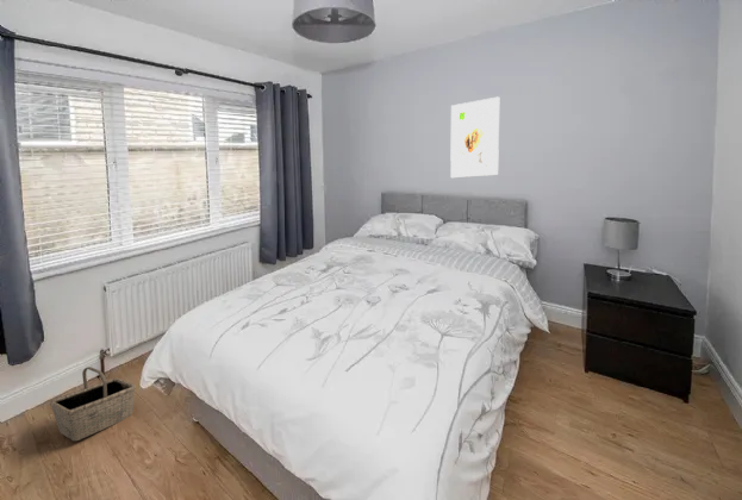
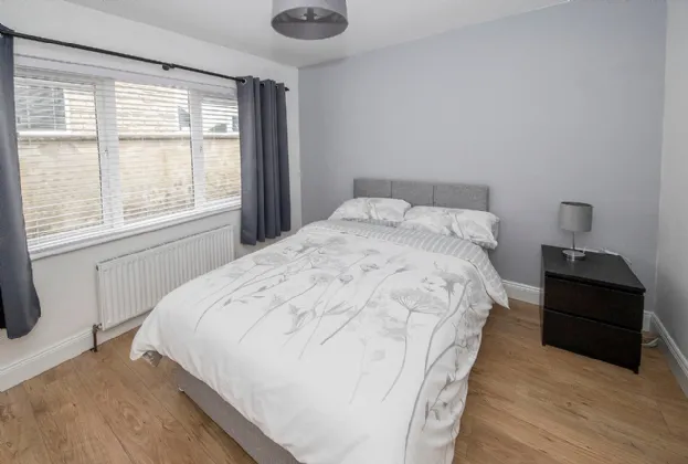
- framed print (473, 139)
- basket (94, 396)
